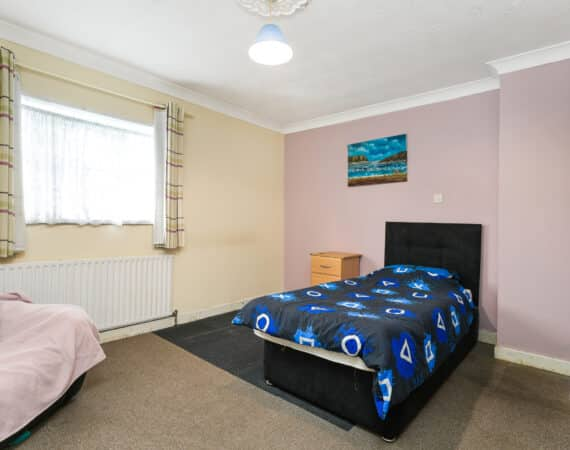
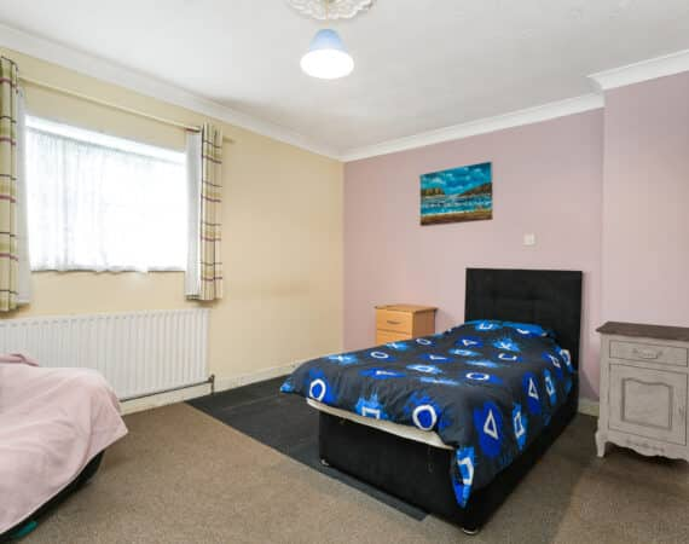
+ nightstand (648, 393)
